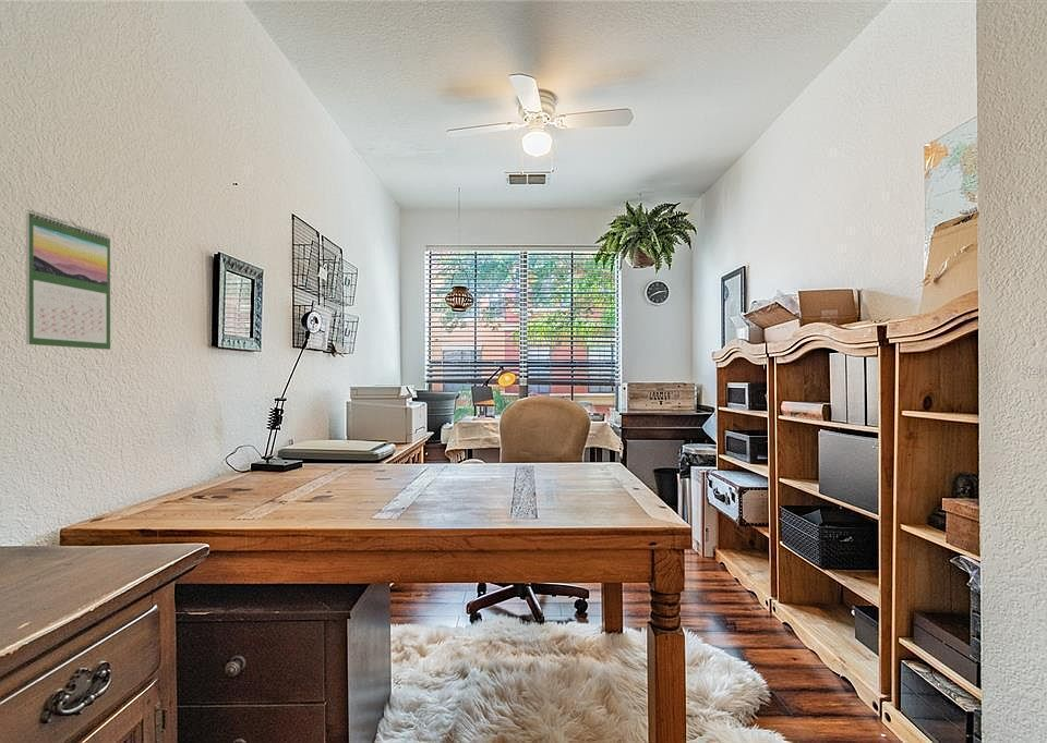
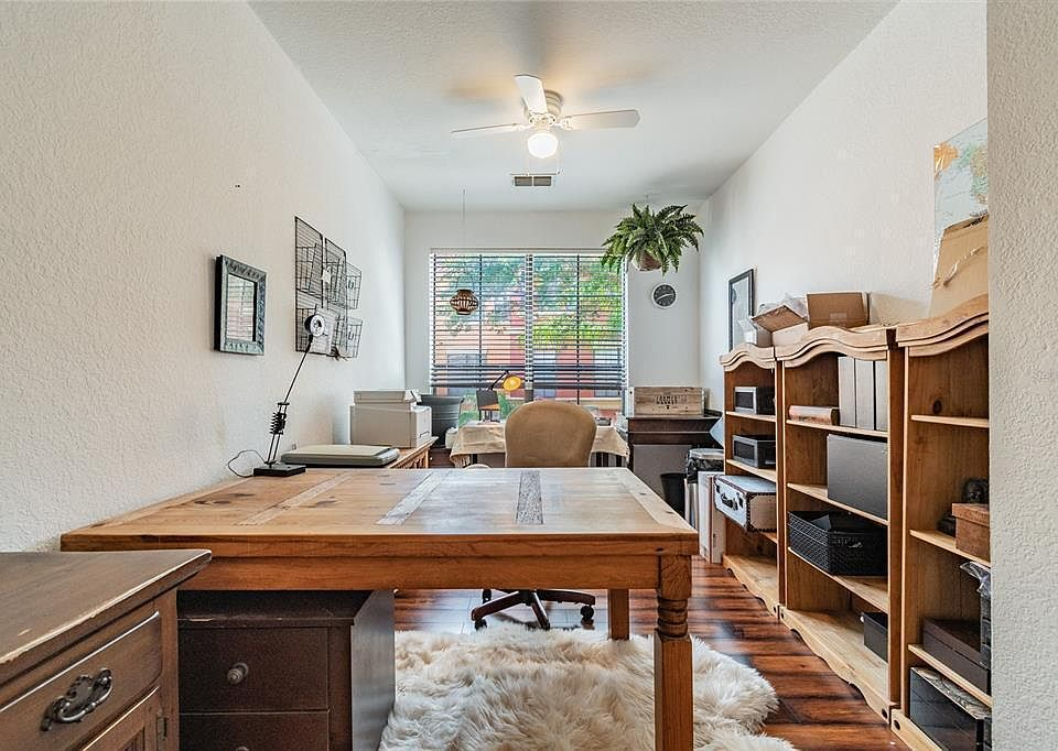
- calendar (71, 283)
